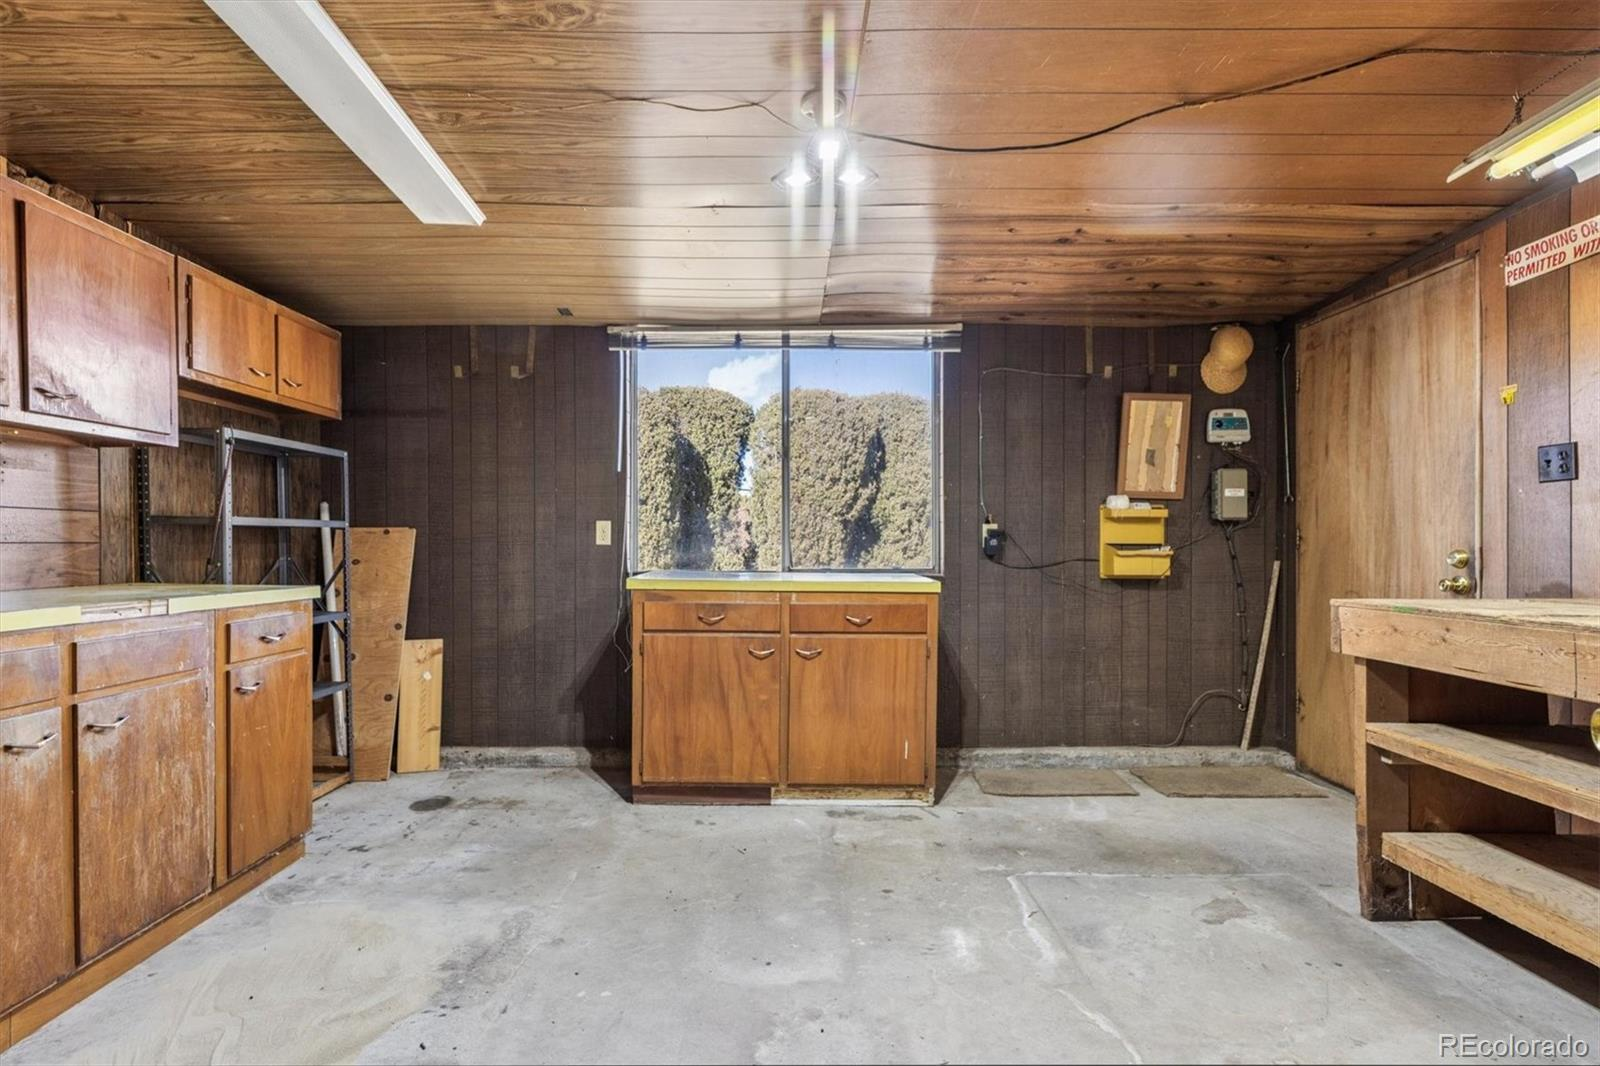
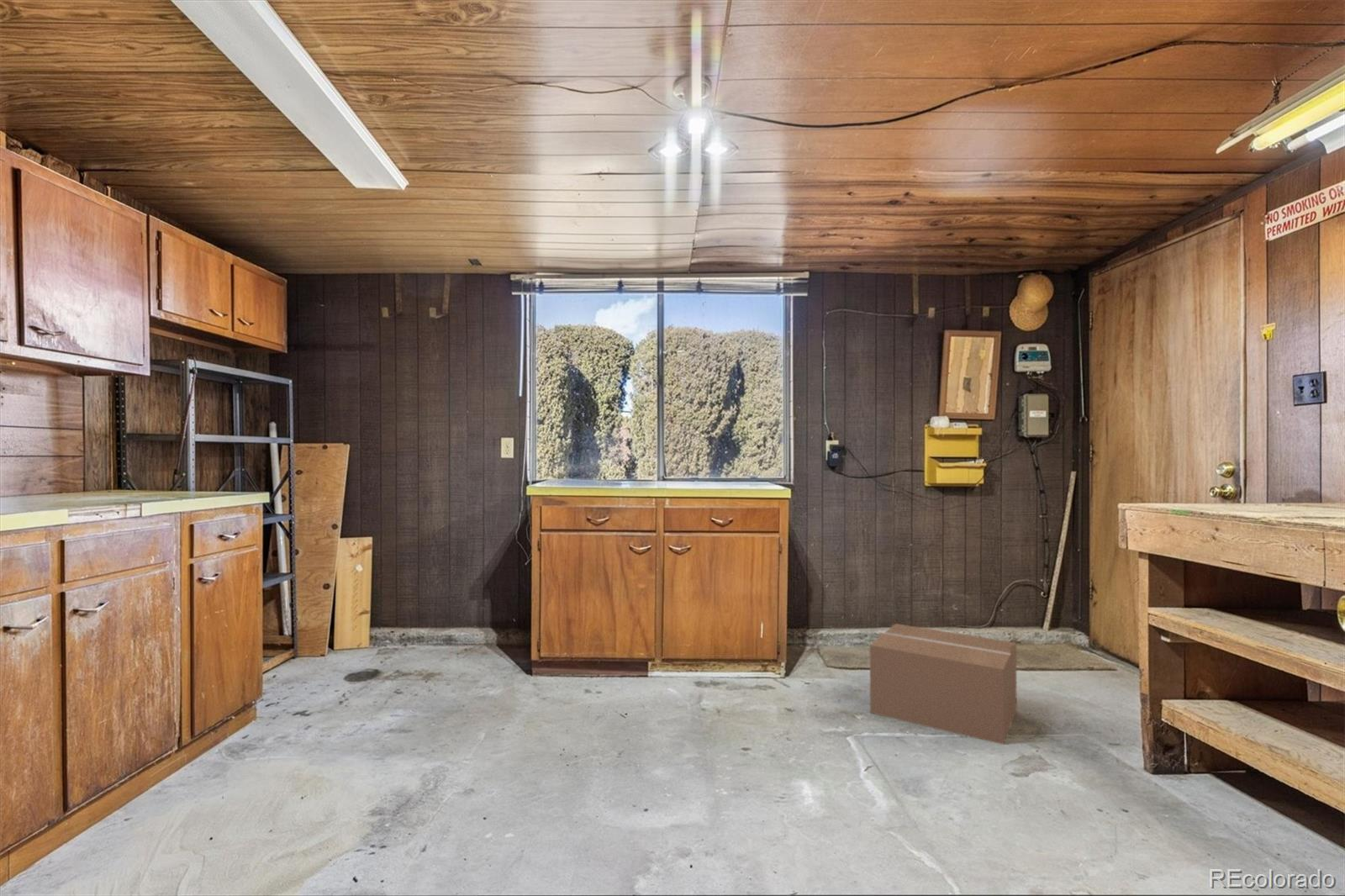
+ cardboard box (943, 677)
